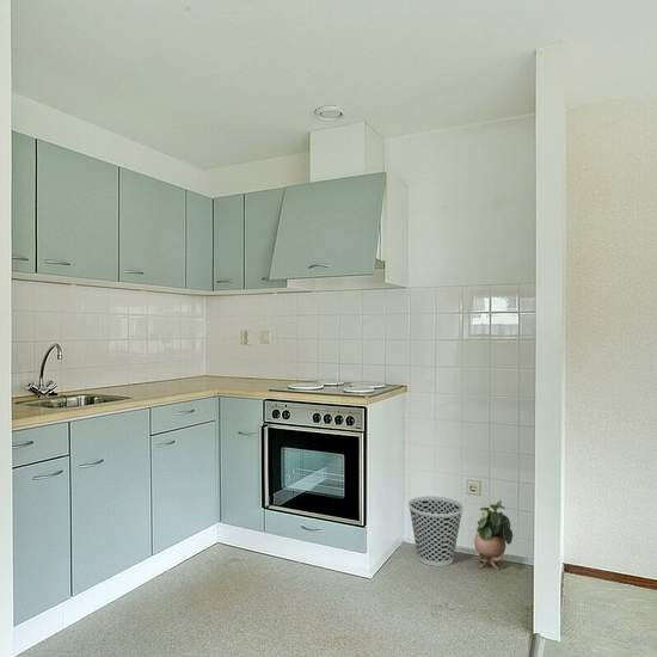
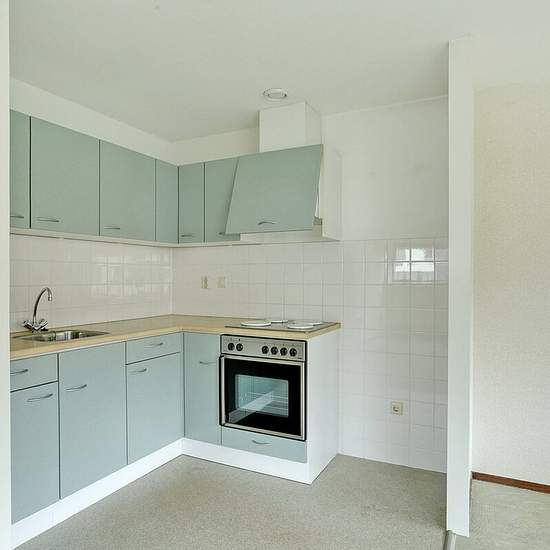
- wastebasket (435, 530)
- potted plant (493, 533)
